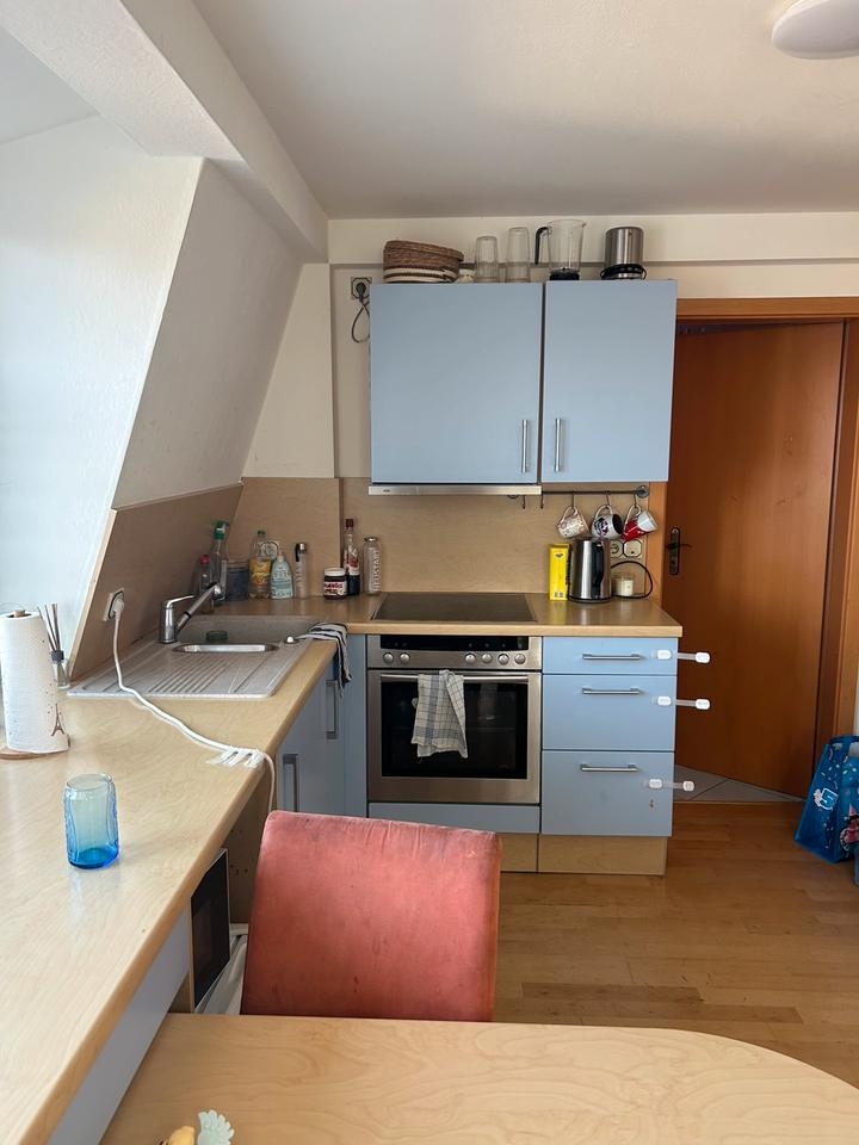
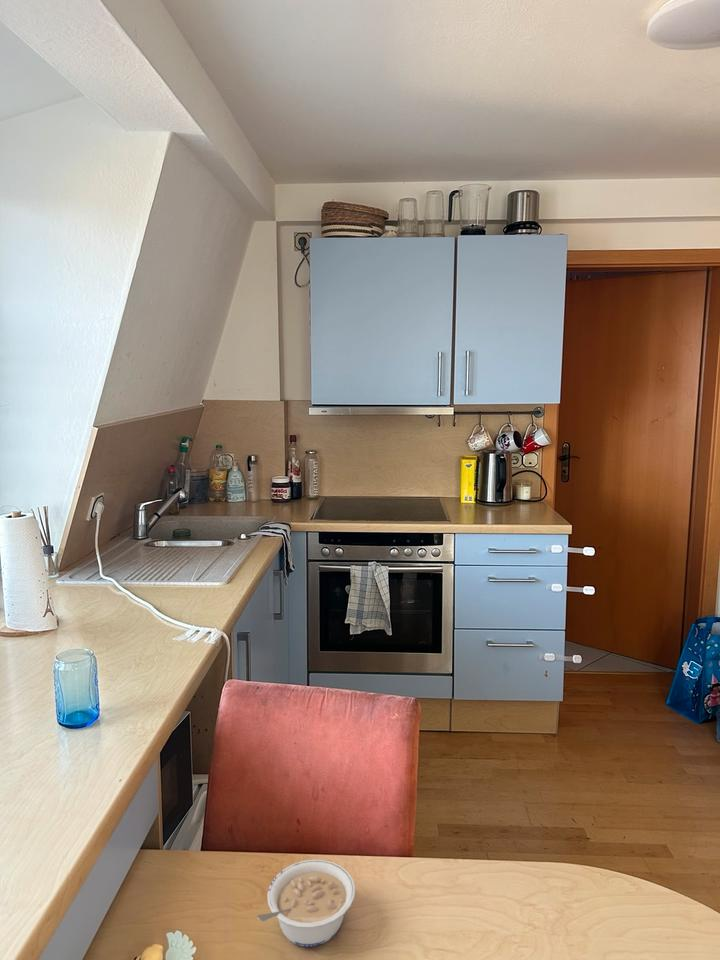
+ legume (310, 905)
